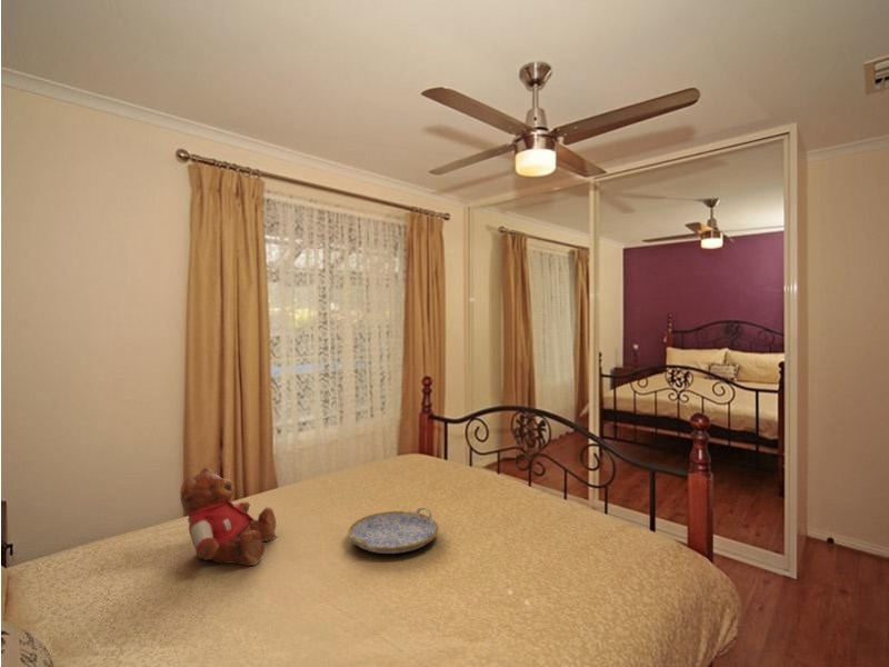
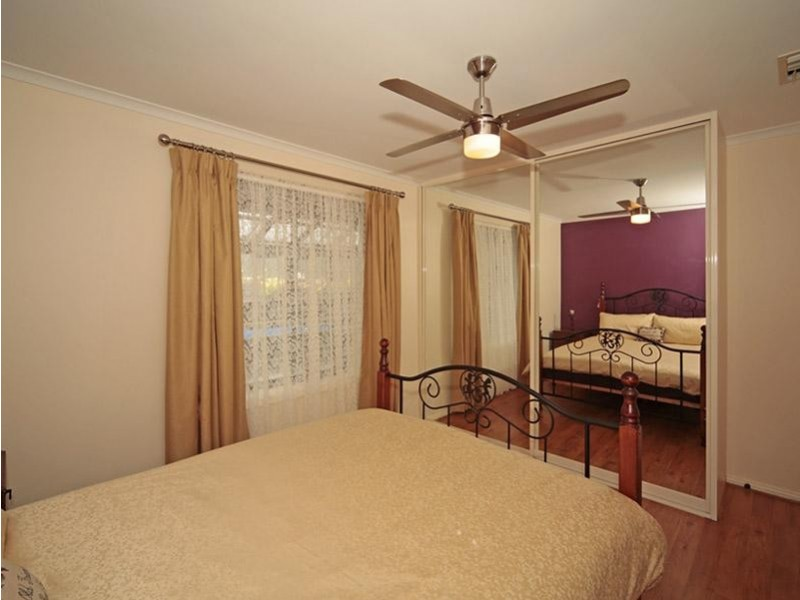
- teddy bear (228, 510)
- serving tray (393, 529)
